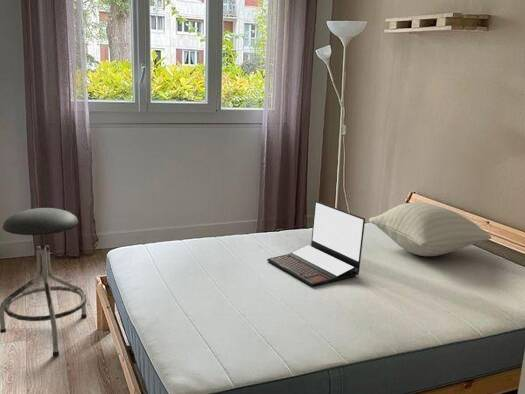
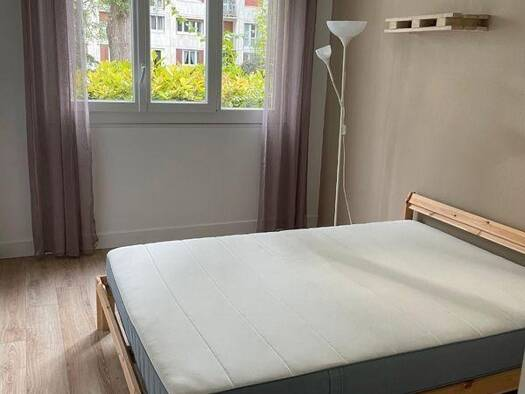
- stool (45, 275)
- laptop (314, 241)
- pillow (427, 228)
